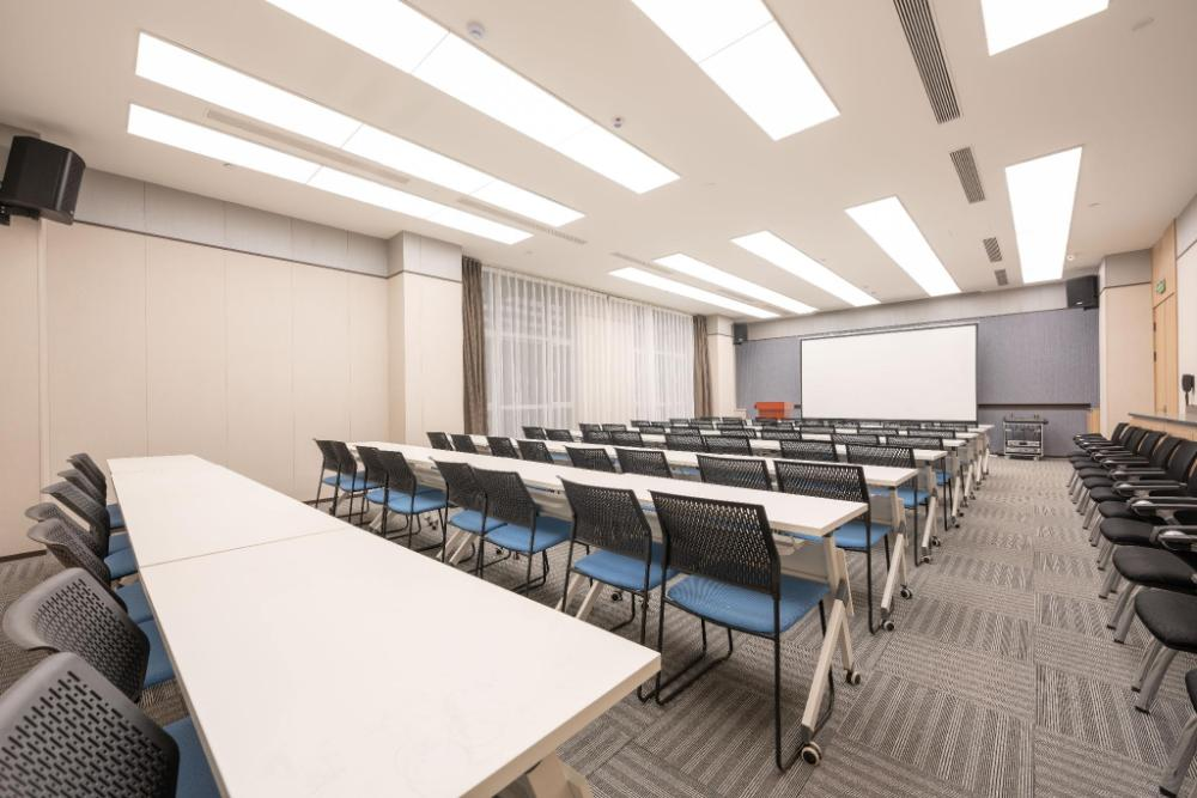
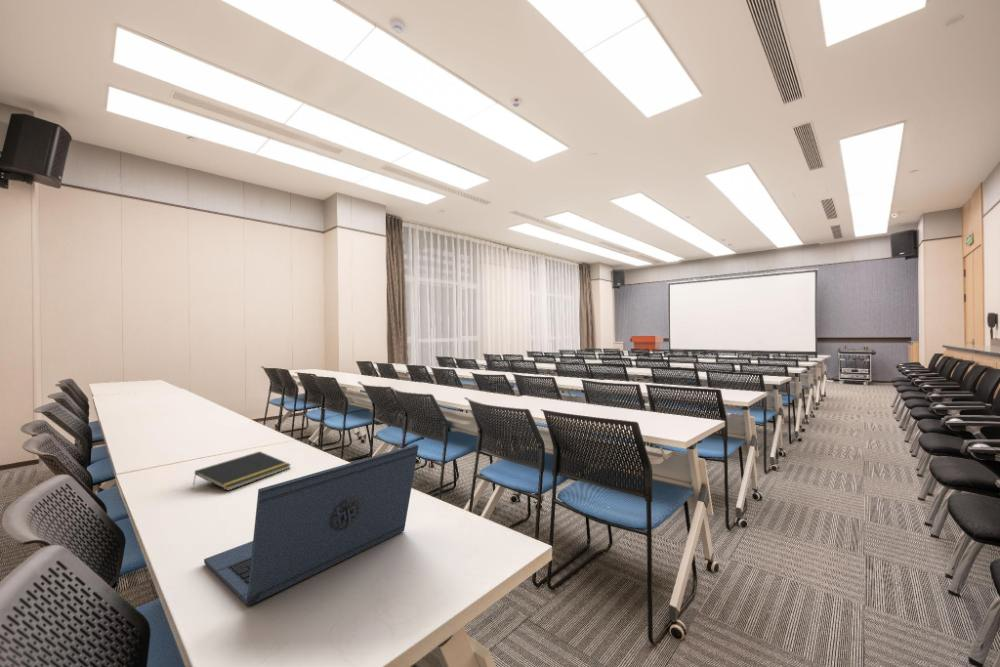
+ laptop (316, 500)
+ notepad (245, 469)
